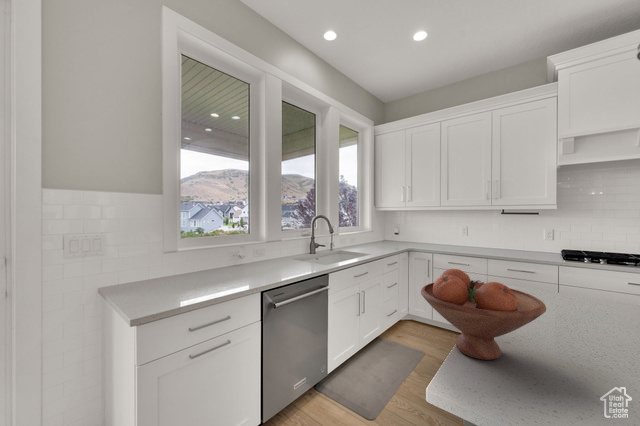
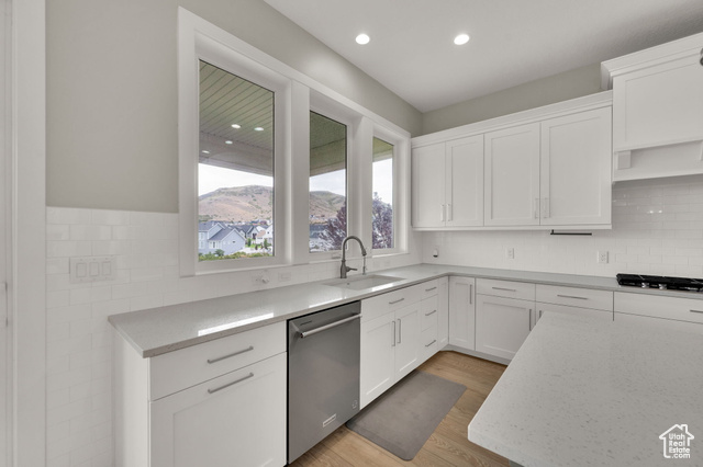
- fruit bowl (477, 311)
